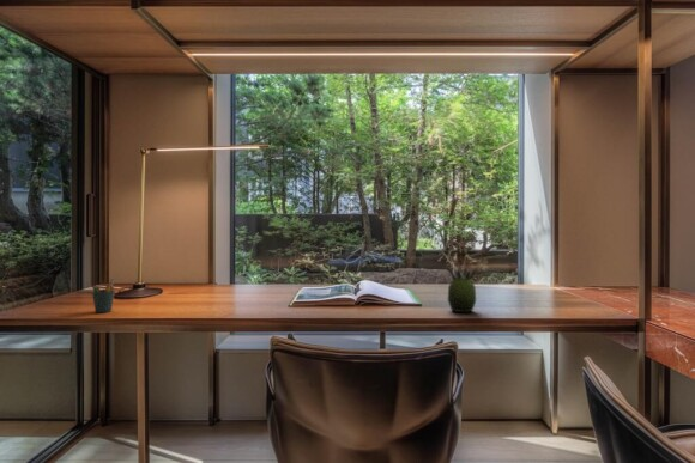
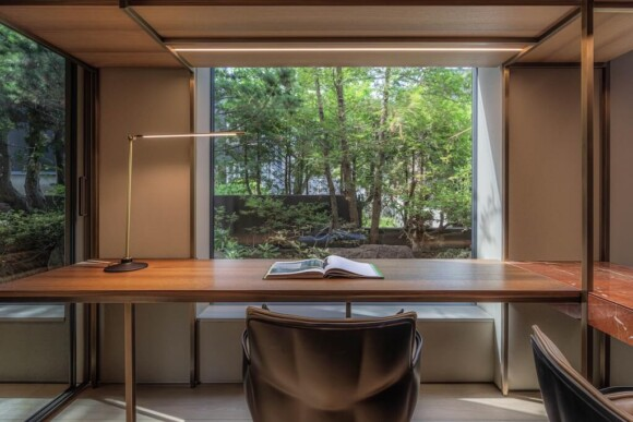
- pen holder (103, 296)
- succulent plant (461, 288)
